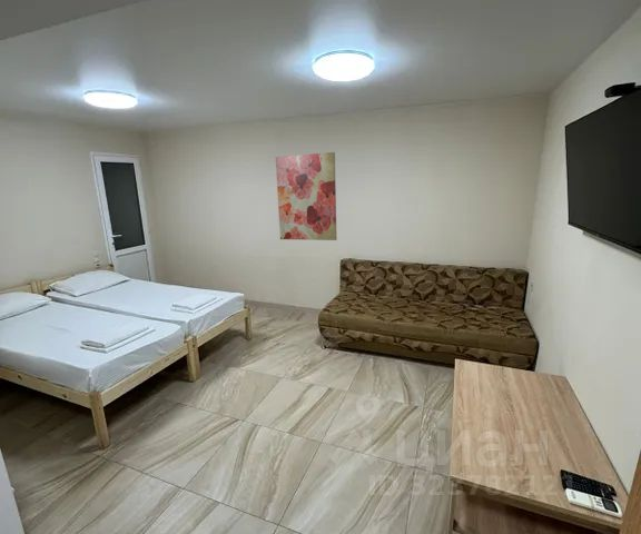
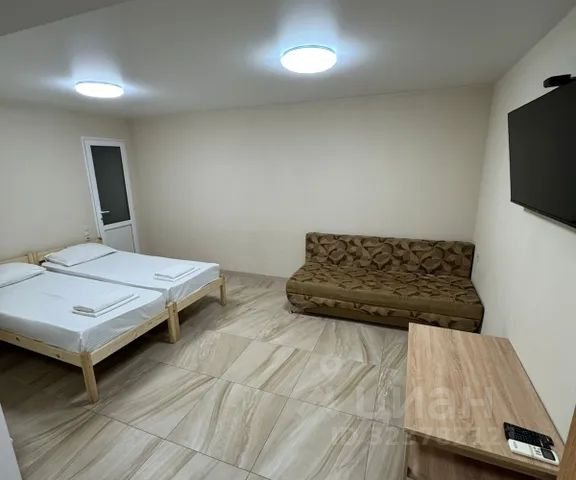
- wall art (305, 198)
